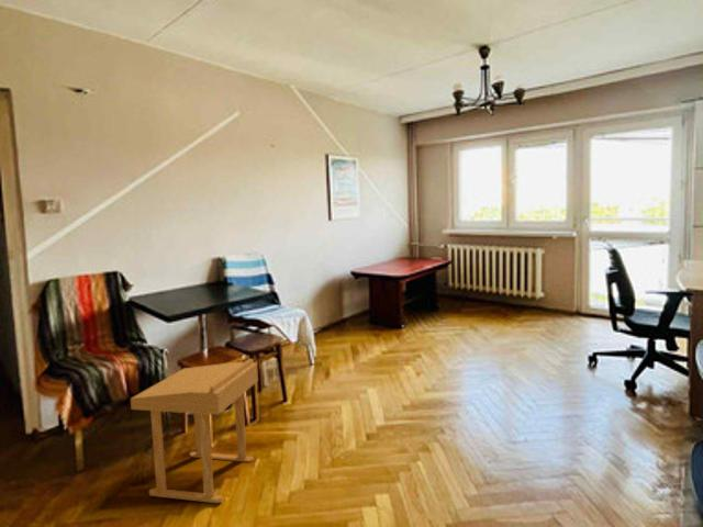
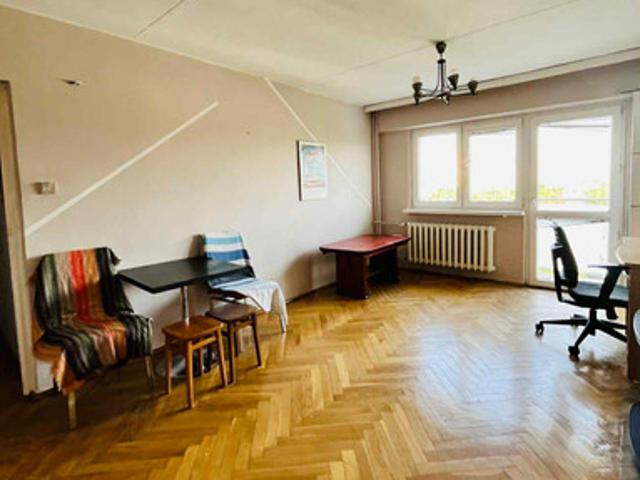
- side table (201, 423)
